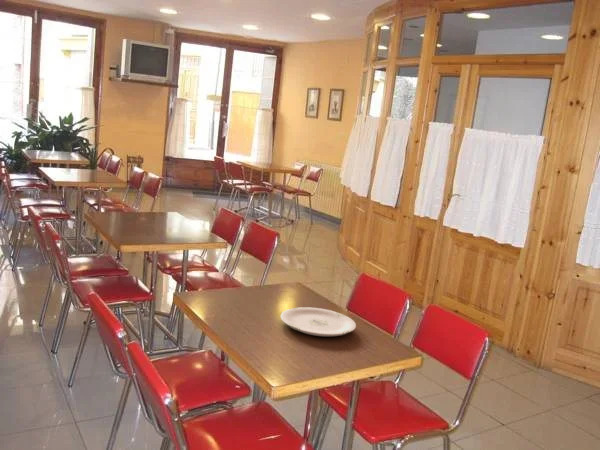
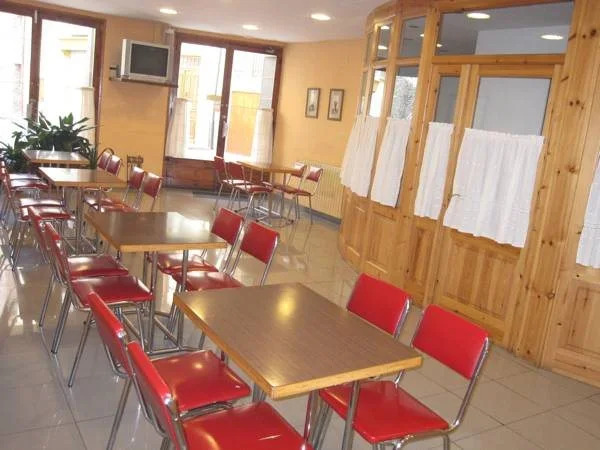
- plate (317, 322)
